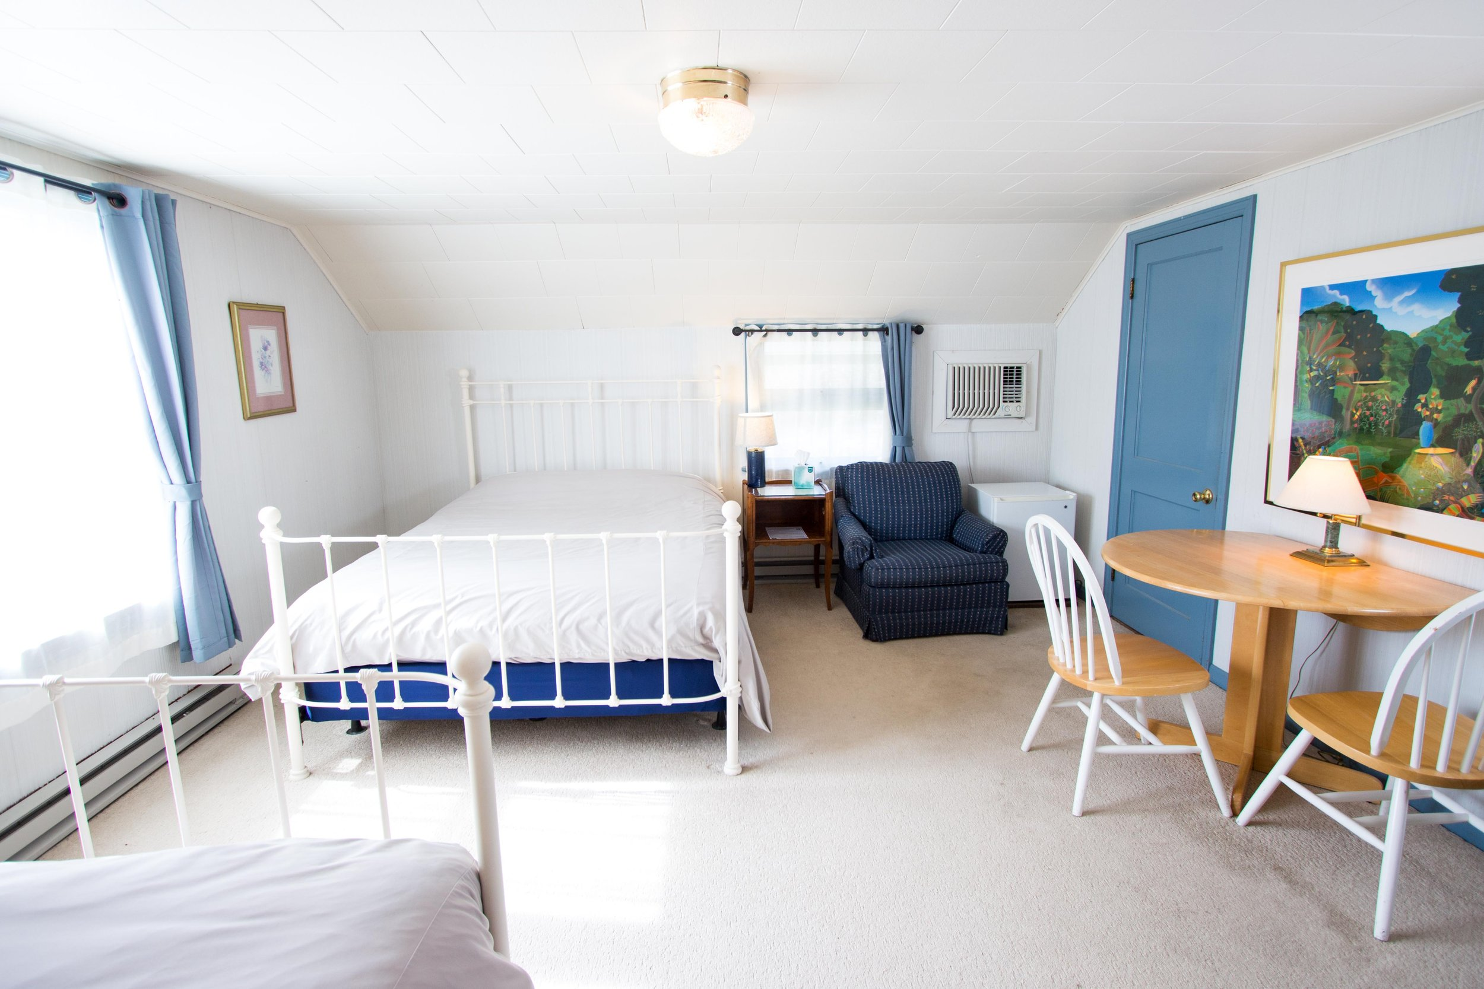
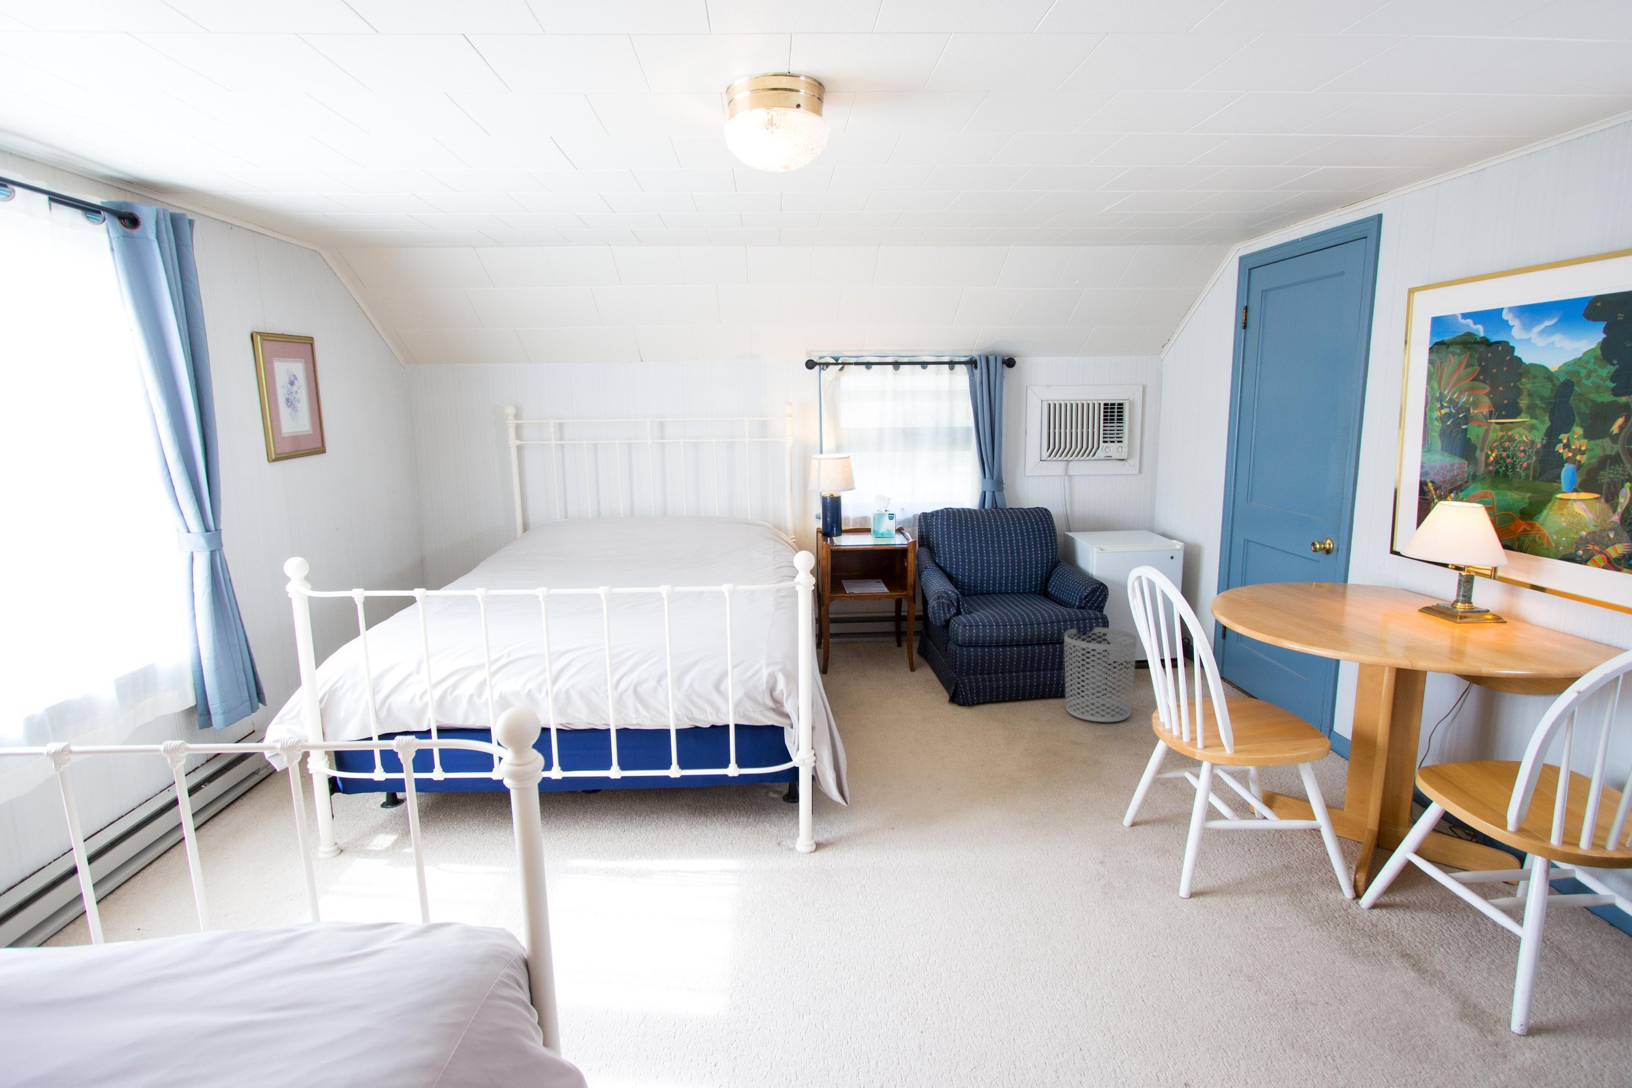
+ waste bin (1099, 674)
